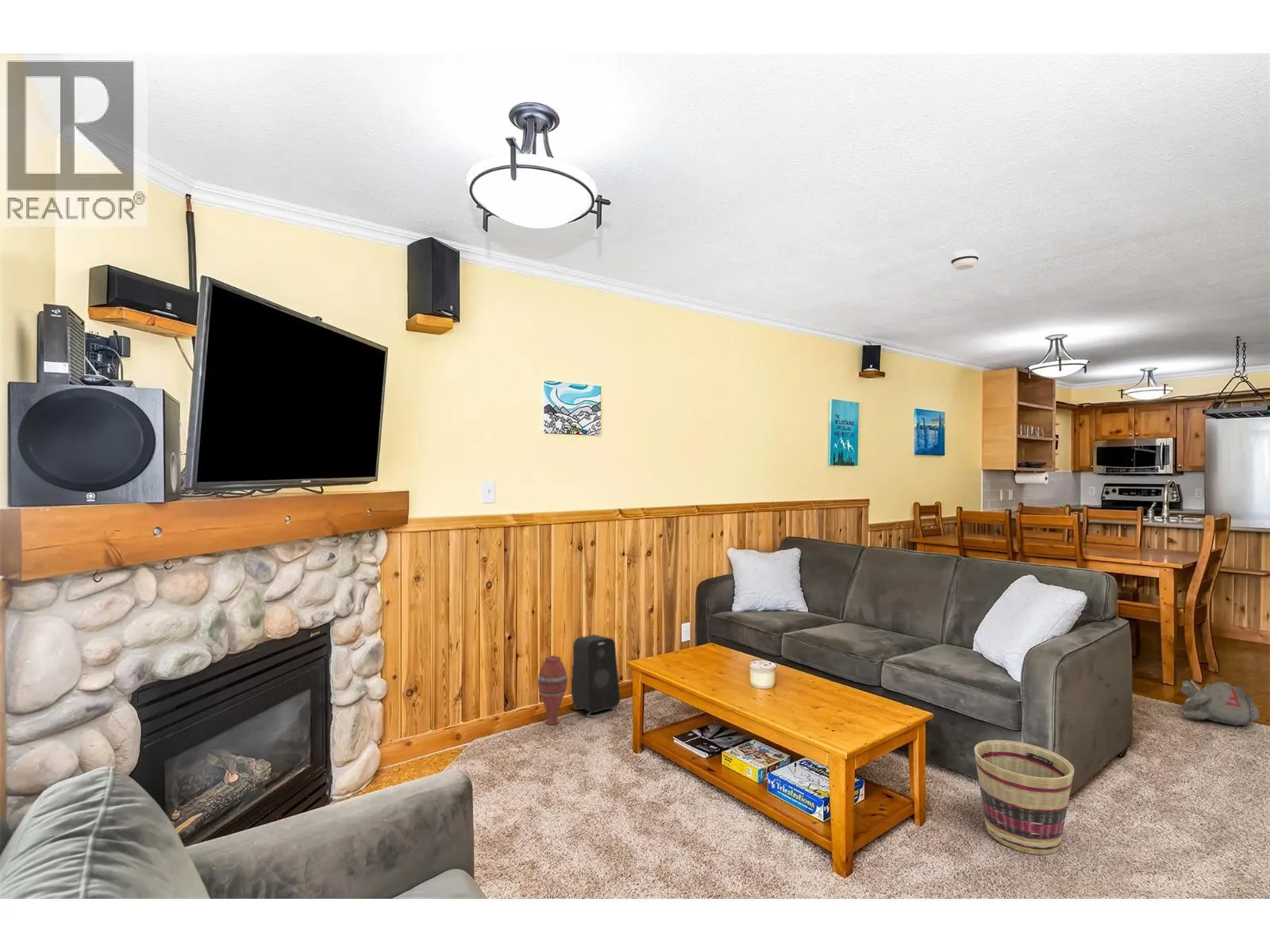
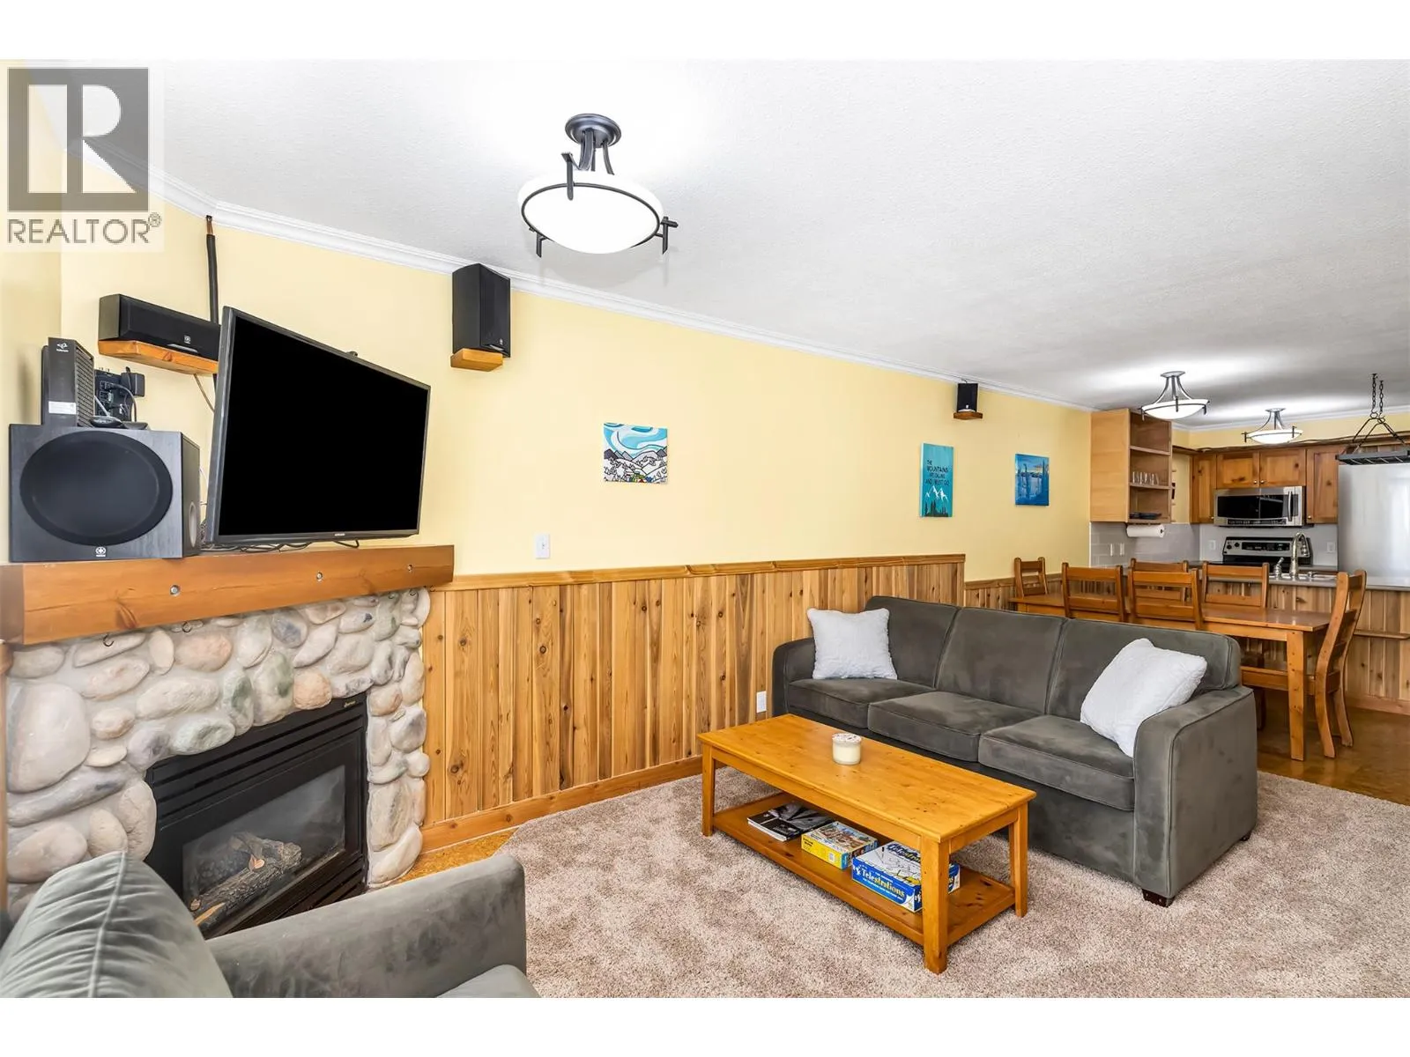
- vase (552, 689)
- plush toy (1217, 702)
- smoke detector (964, 260)
- basket (1022, 797)
- speaker (595, 673)
